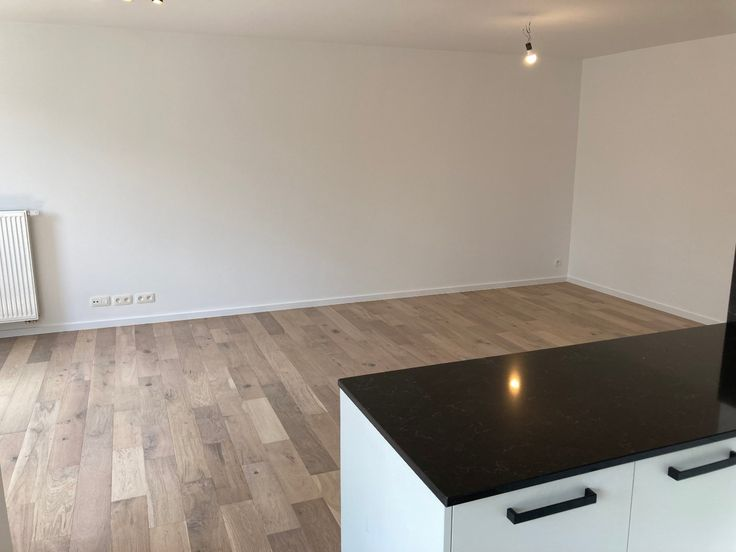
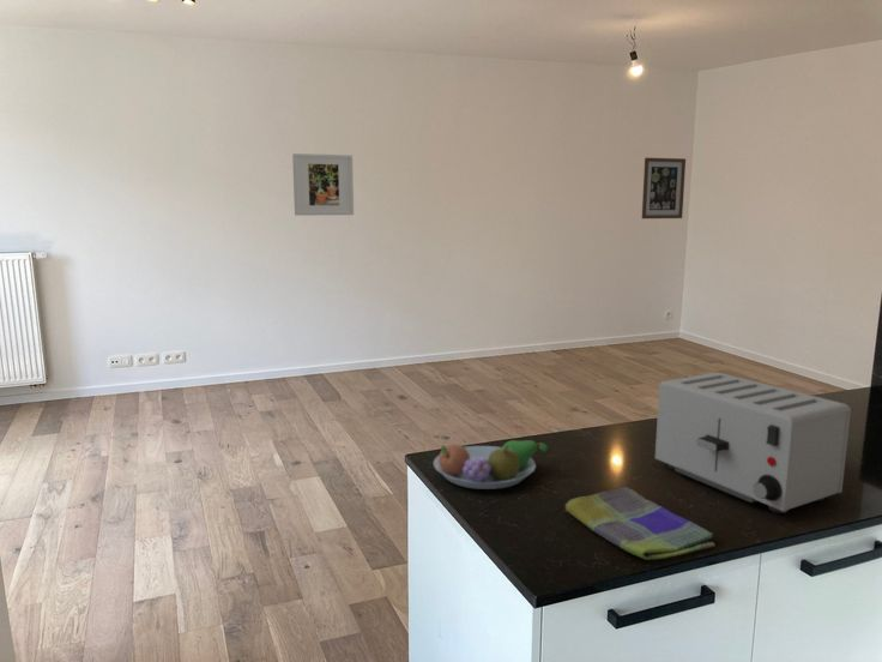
+ wall art (663, 188)
+ toaster (741, 438)
+ fruit bowl (488, 453)
+ dish towel (634, 520)
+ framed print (324, 185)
